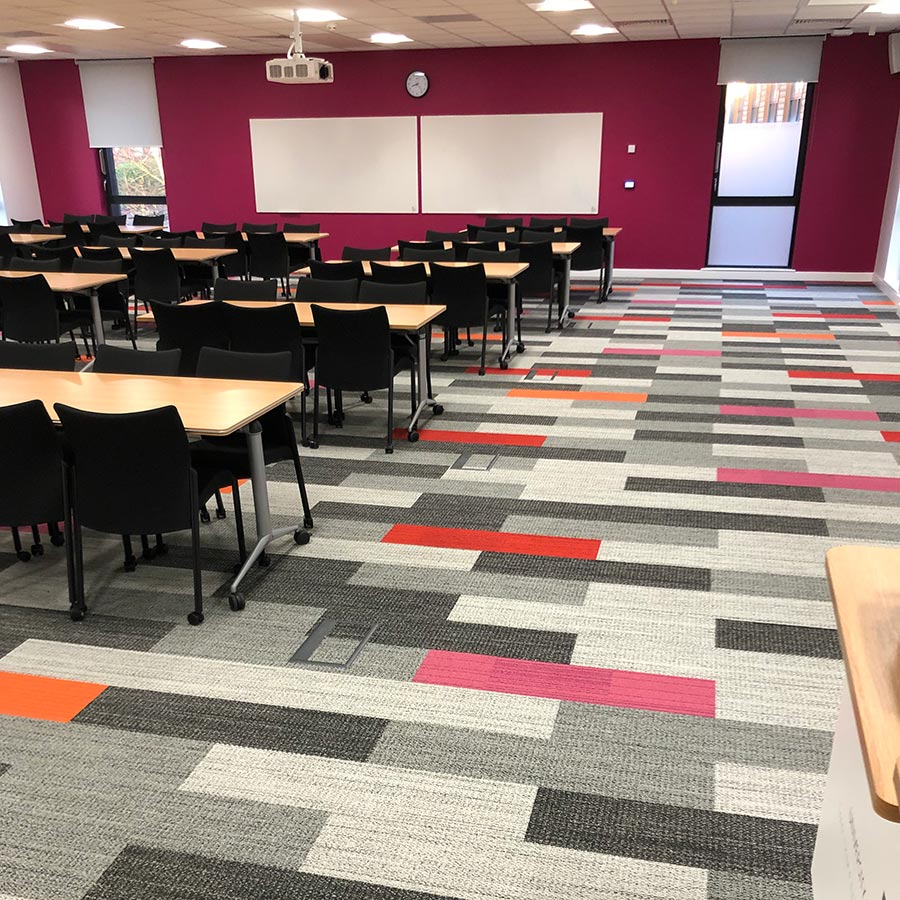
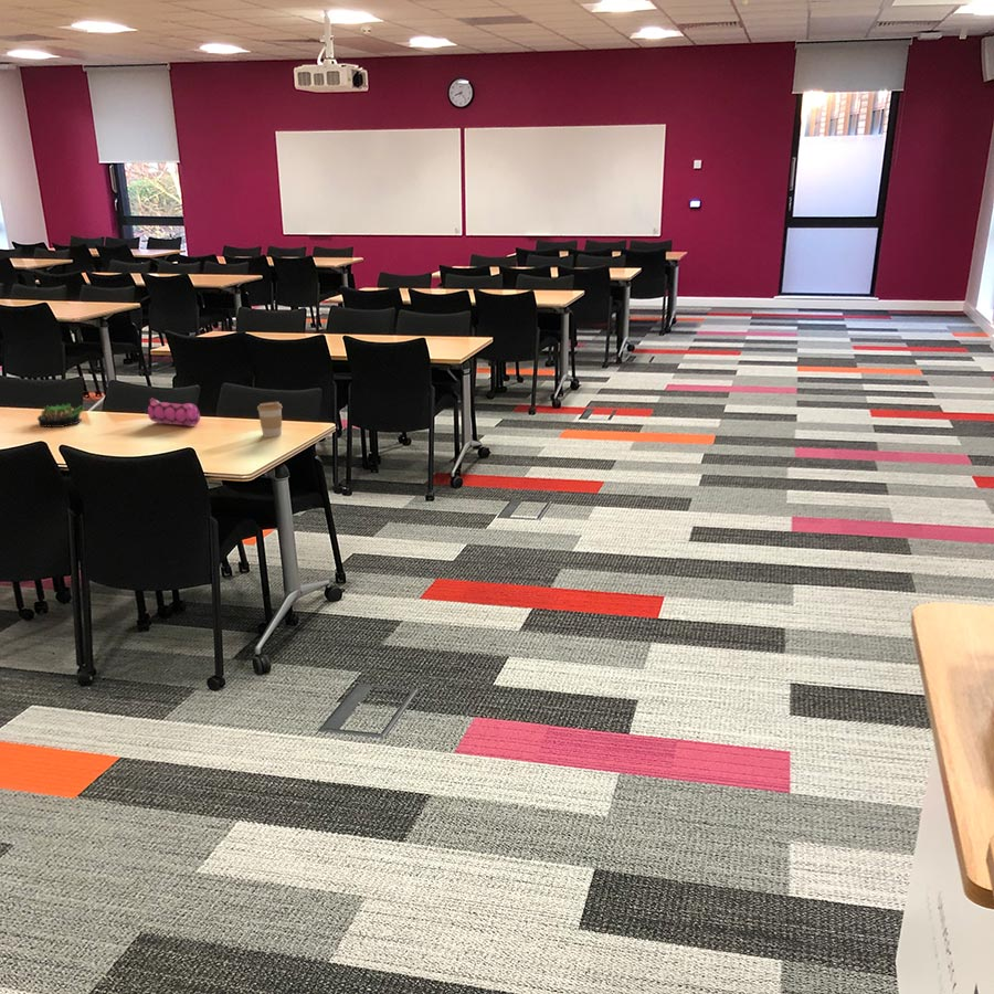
+ pencil case (173, 412)
+ succulent plant (61, 413)
+ coffee cup (271, 419)
